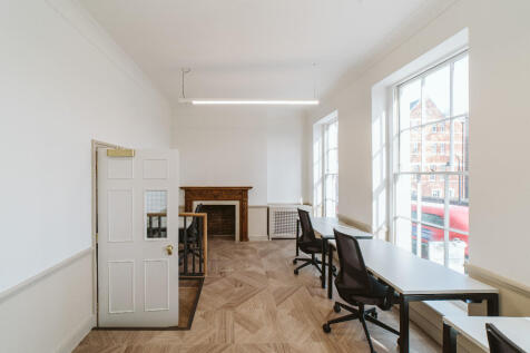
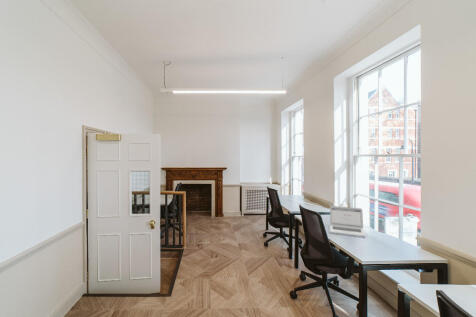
+ laptop (346, 220)
